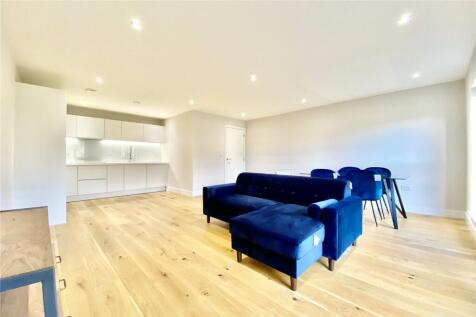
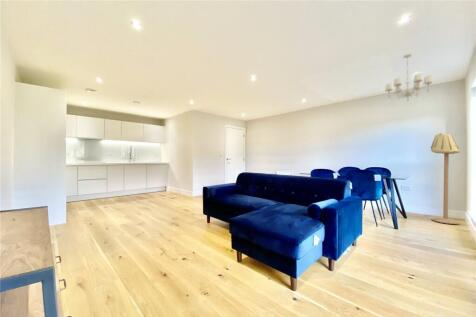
+ floor lamp (445, 176)
+ chandelier (407, 78)
